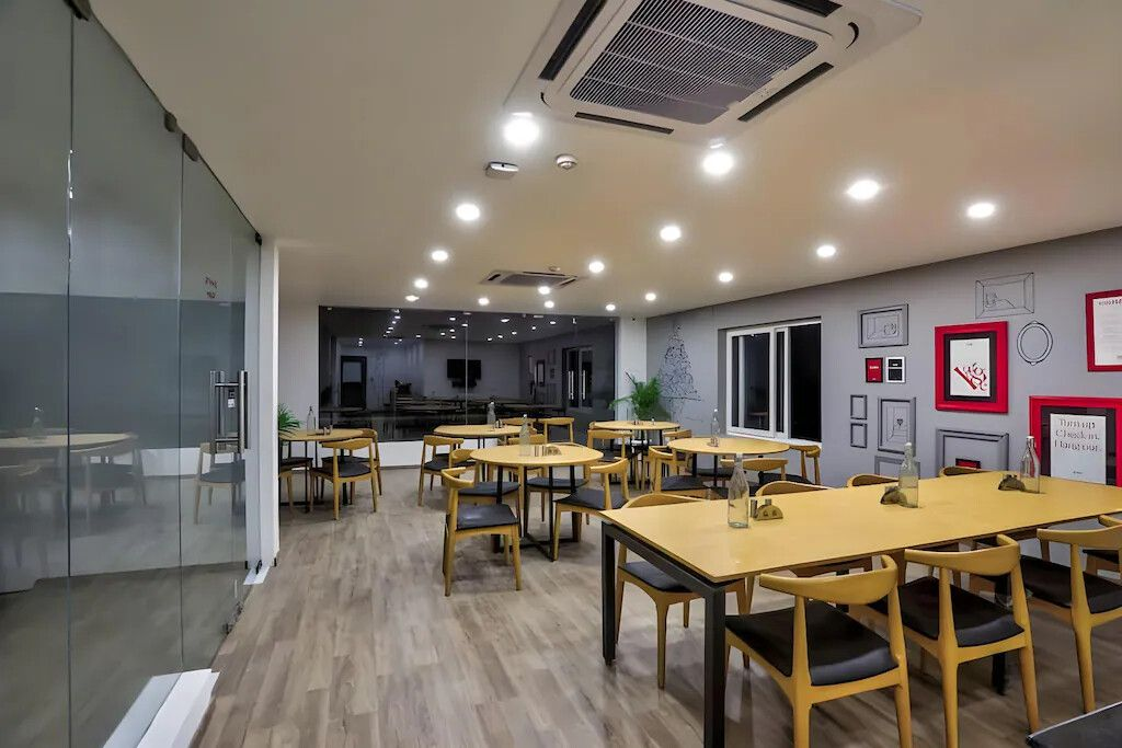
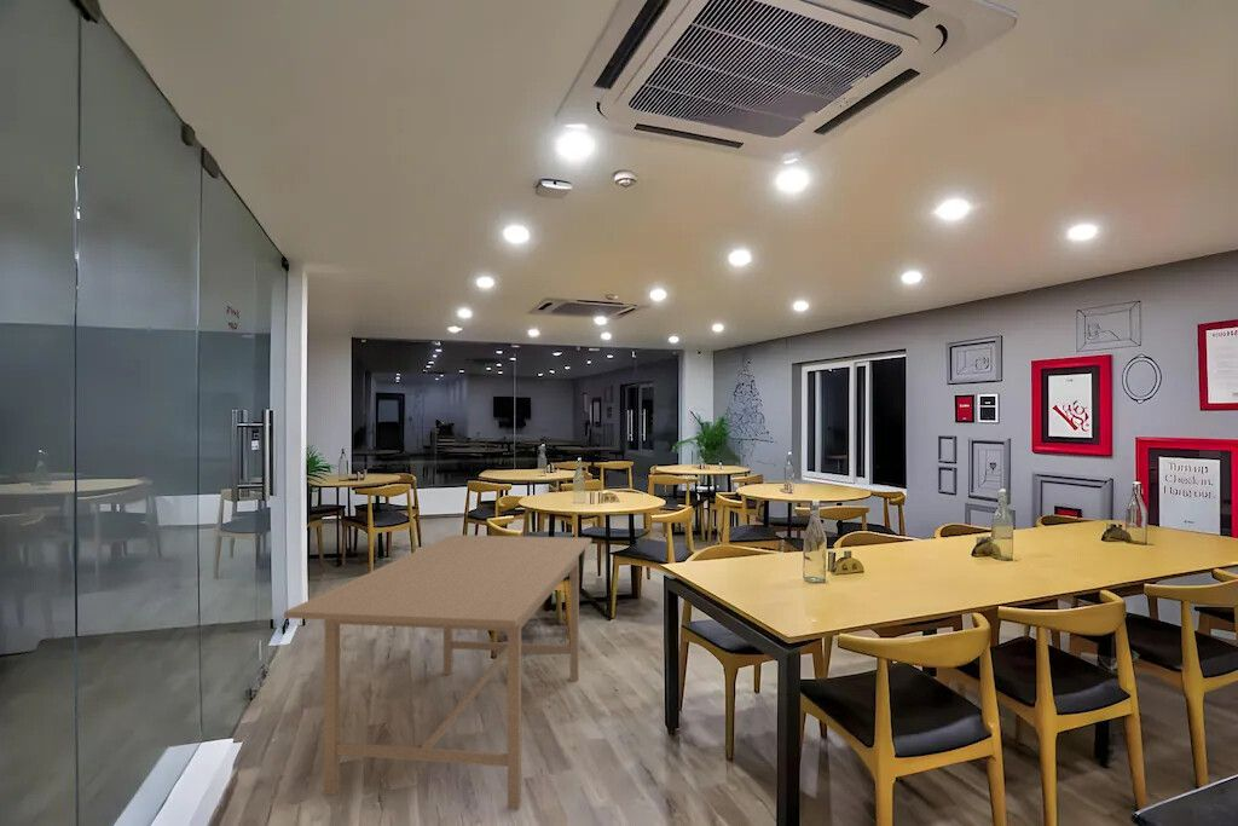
+ dining table (474, 646)
